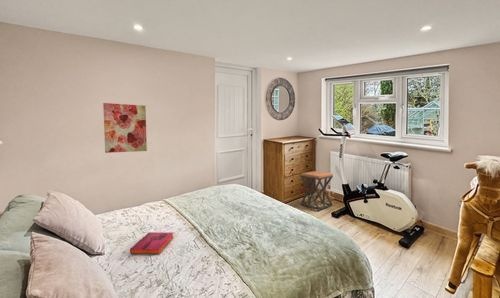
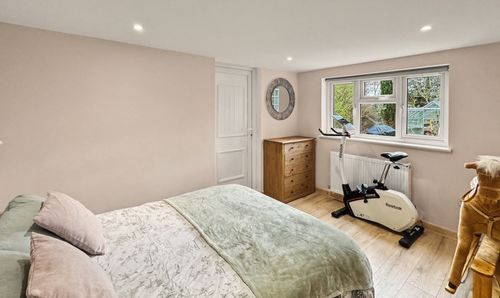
- wall art (126, 128)
- hardback book (153, 242)
- stool (316, 189)
